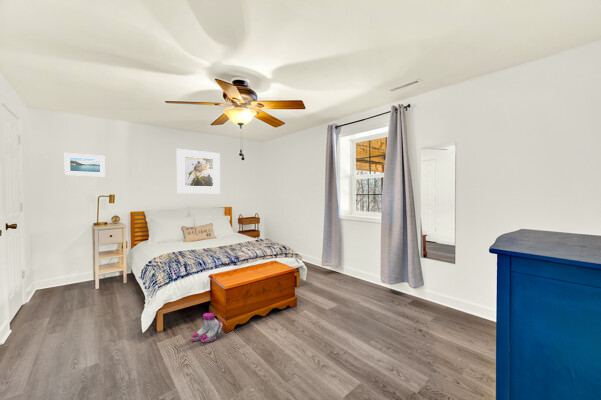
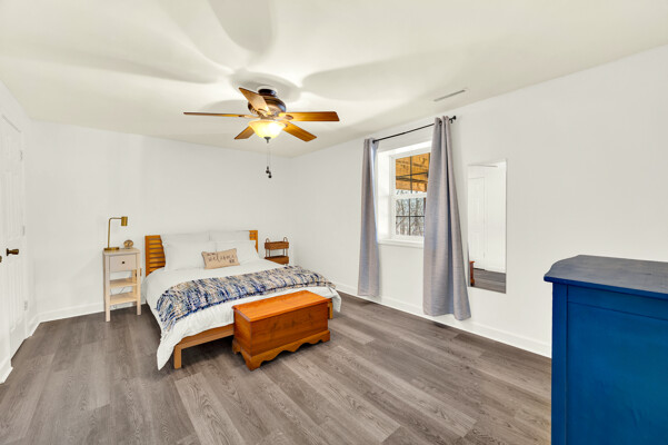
- boots (207, 325)
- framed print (85, 165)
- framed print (199, 172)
